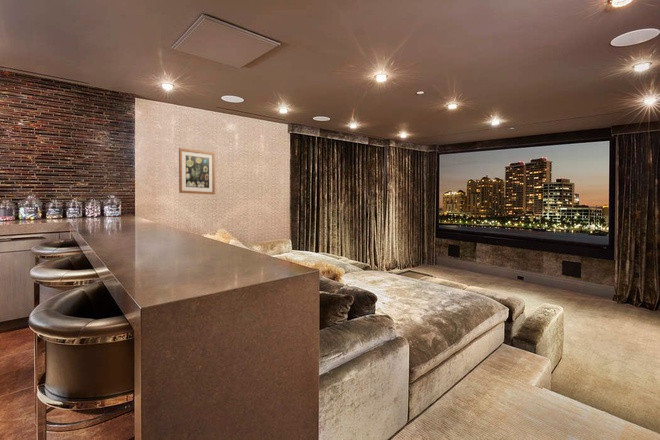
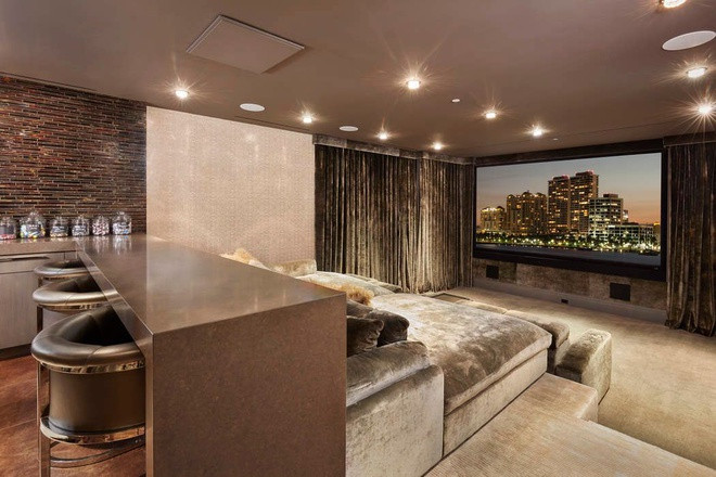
- wall art (197, 172)
